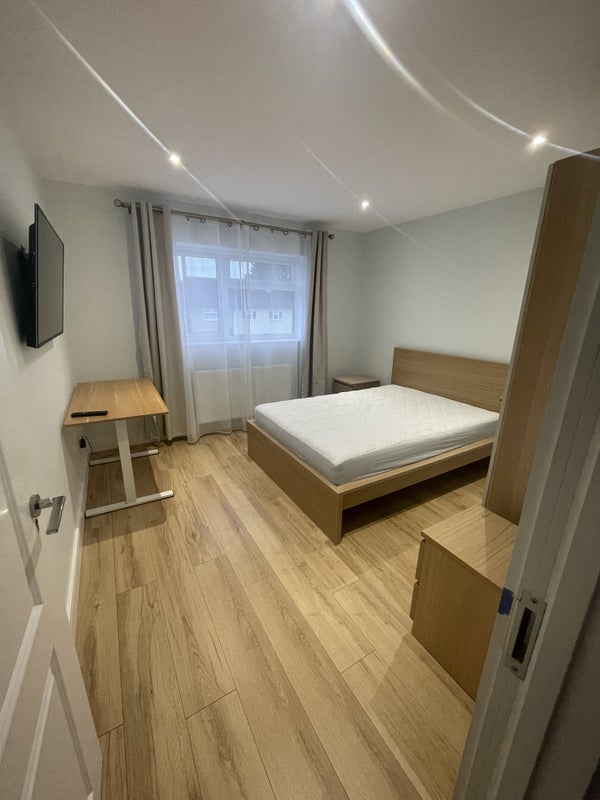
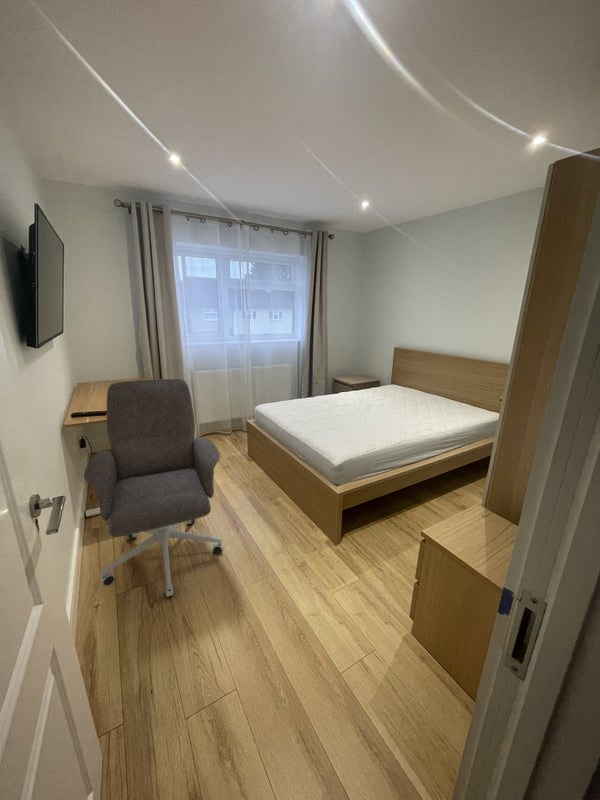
+ office chair (158, 478)
